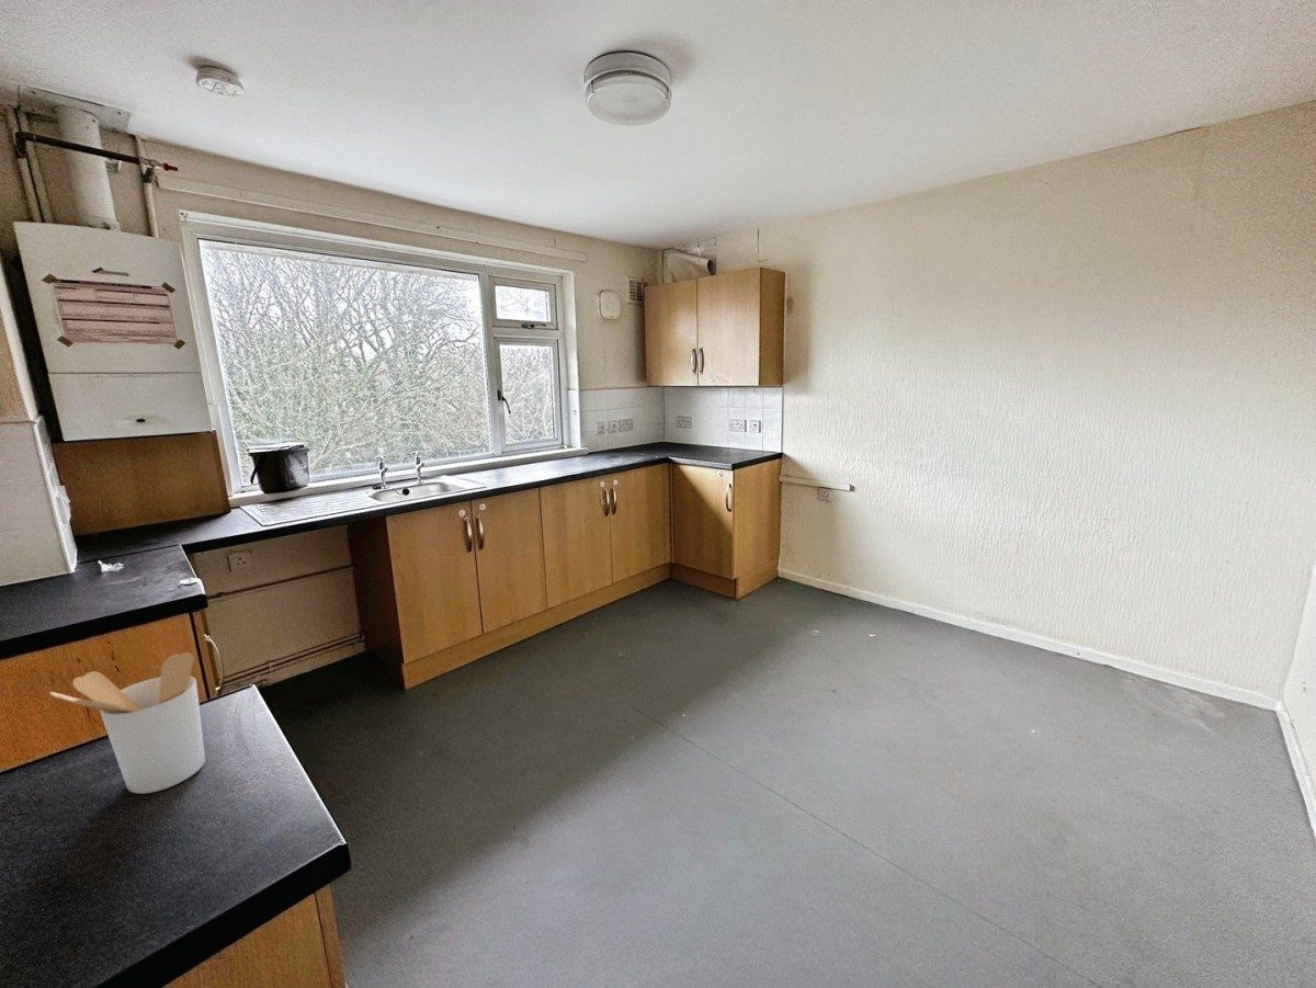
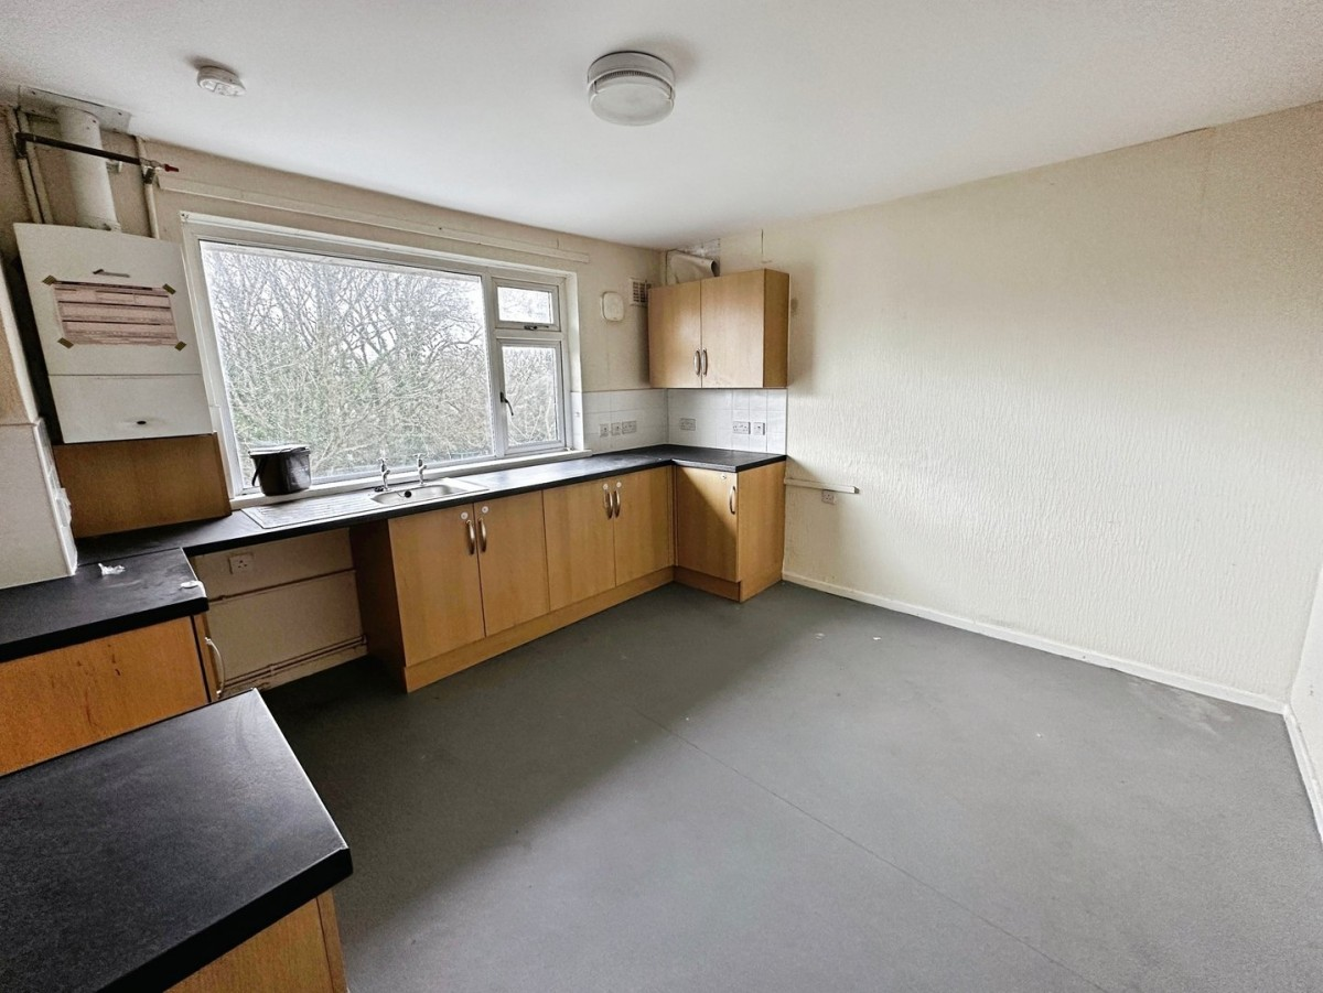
- utensil holder (135, 725)
